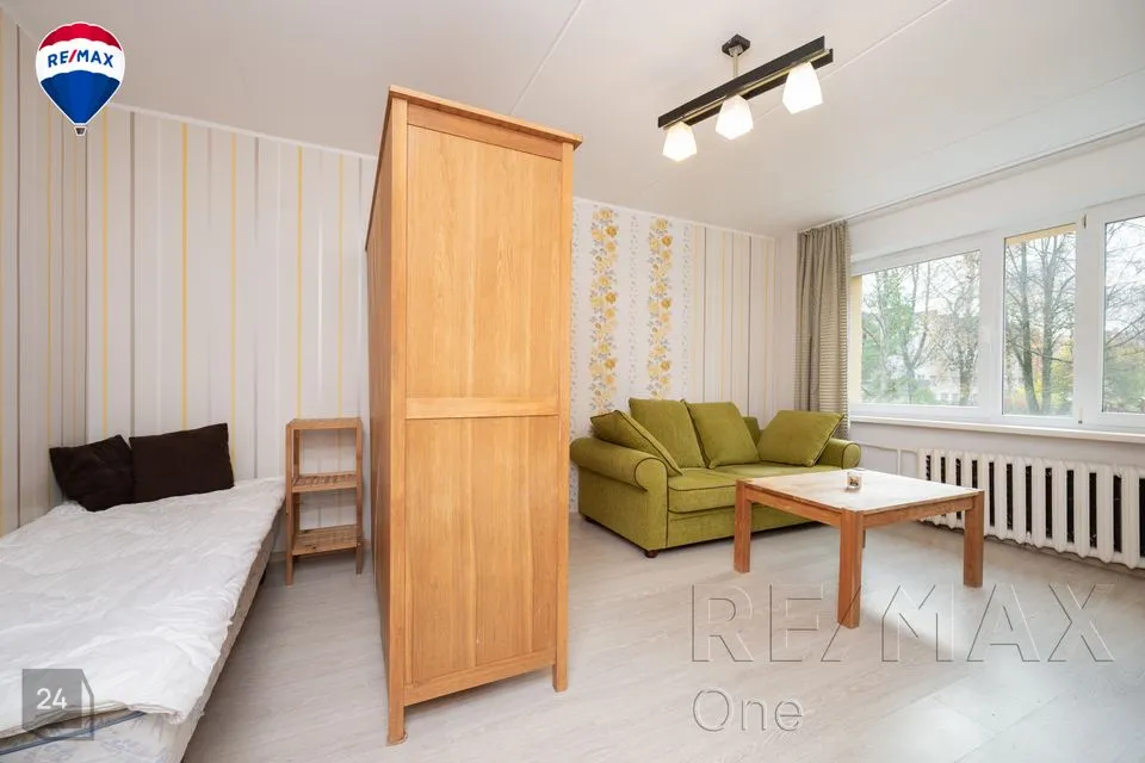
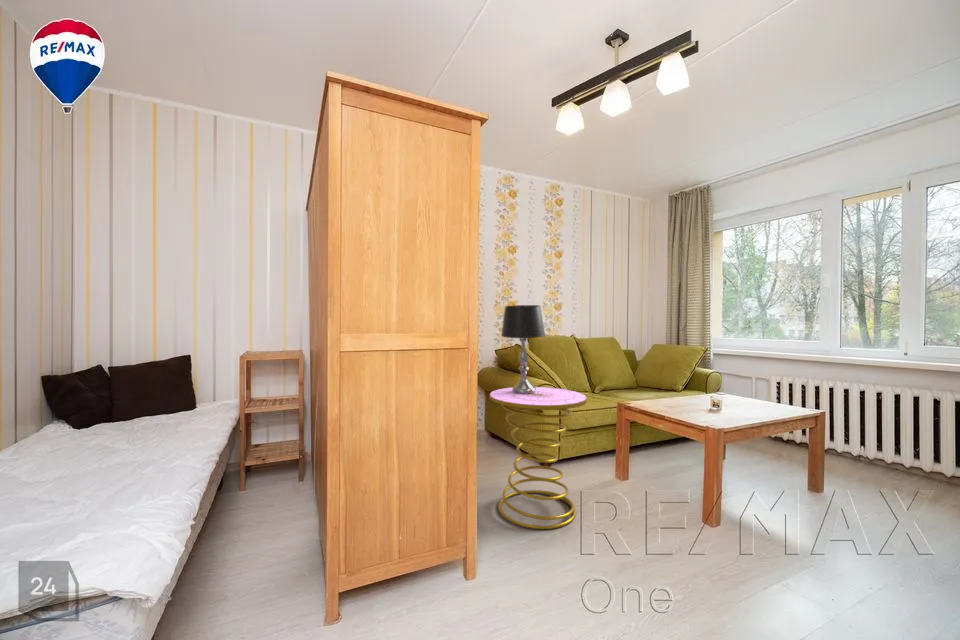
+ side table (536, 453)
+ table lamp (524, 349)
